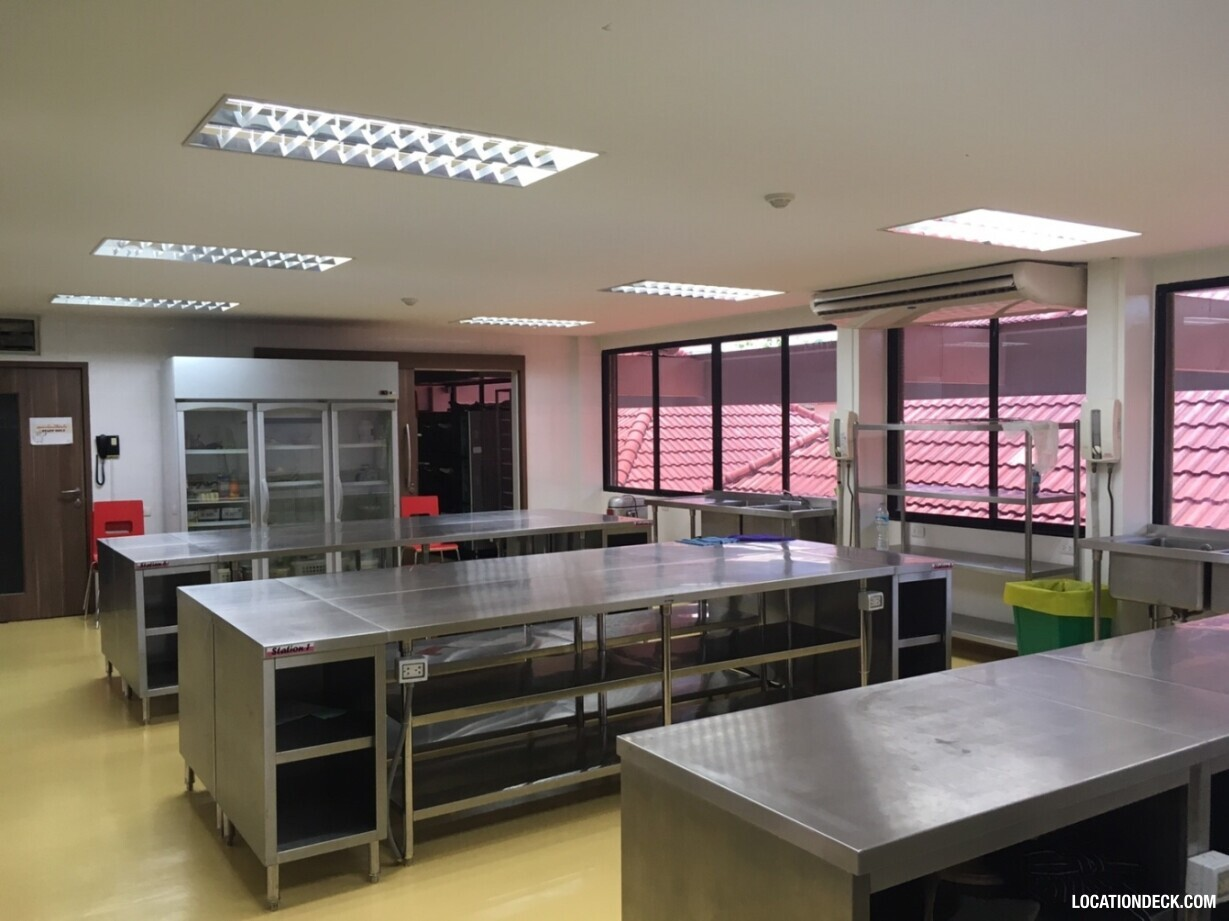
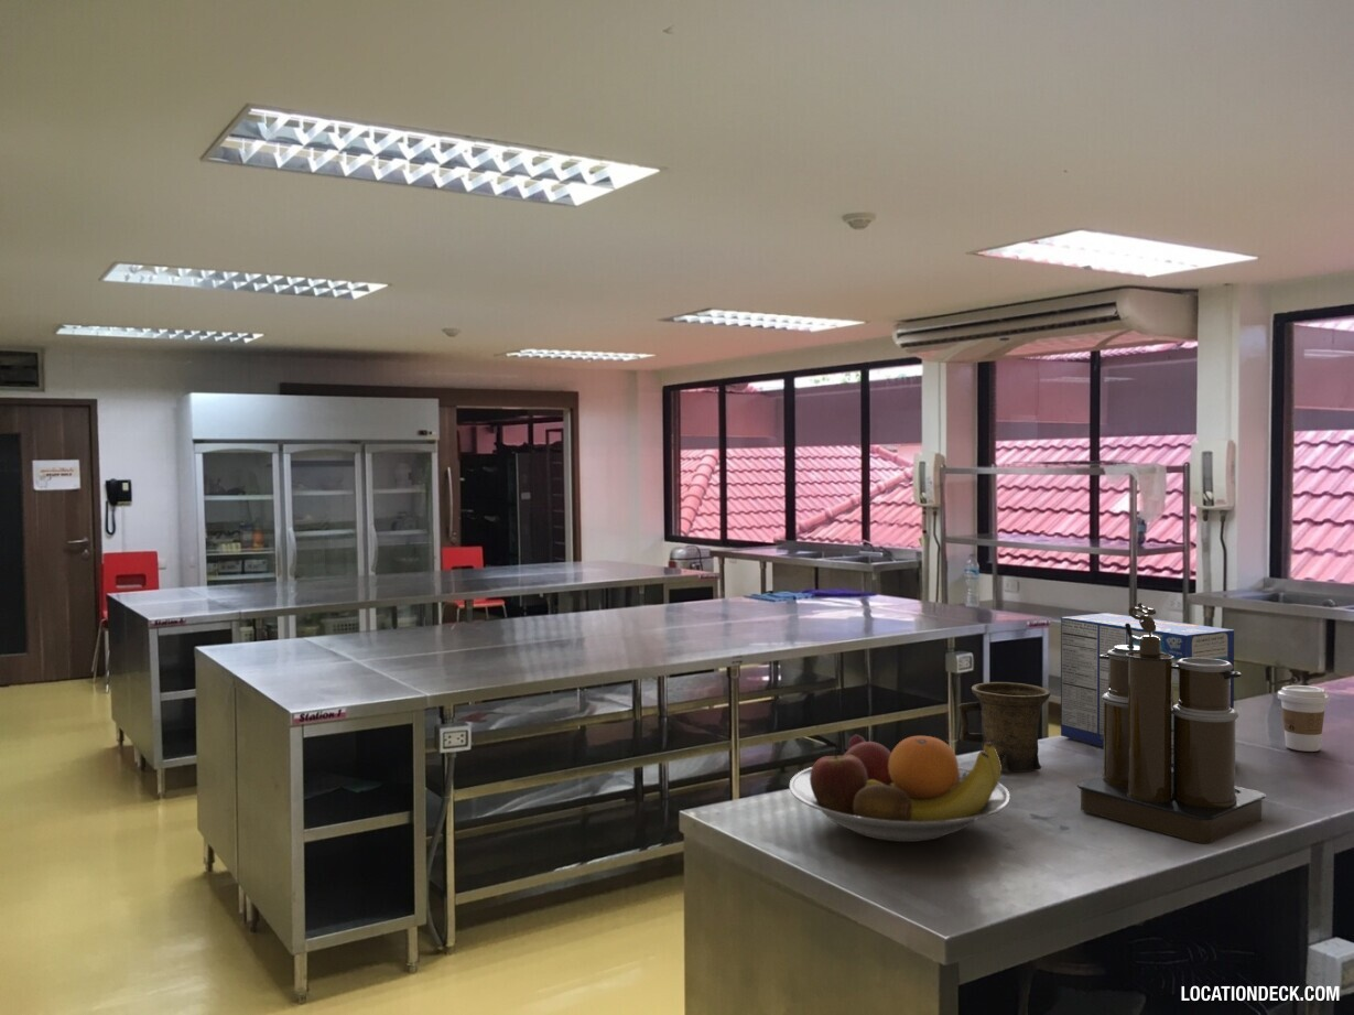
+ toaster pastry box (1172, 684)
+ mug (1009, 726)
+ fruit bowl (897, 778)
+ coffee maker (1169, 708)
+ coffee cup (1302, 717)
